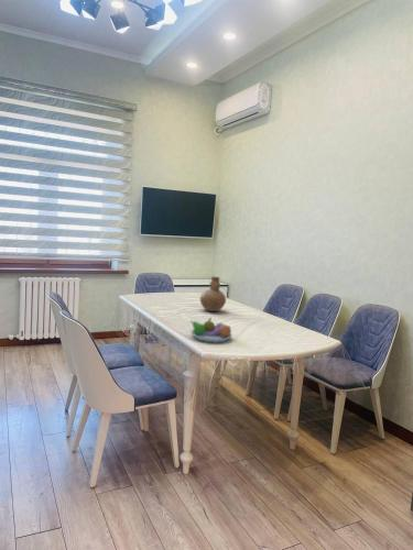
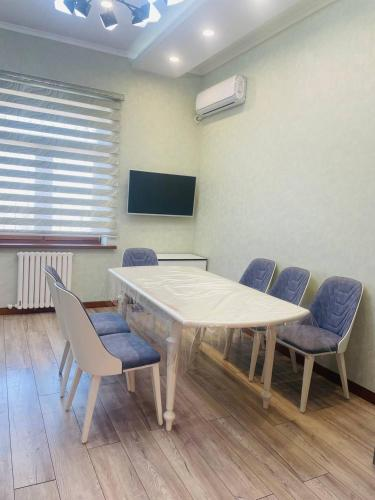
- vase (213, 294)
- fruit bowl (210, 329)
